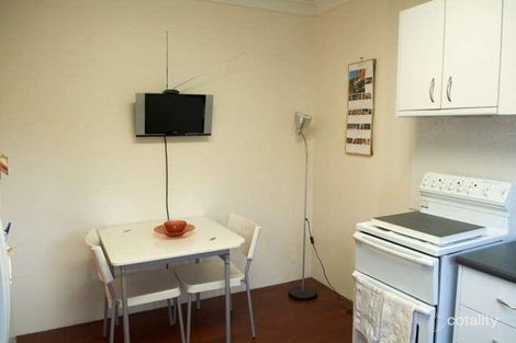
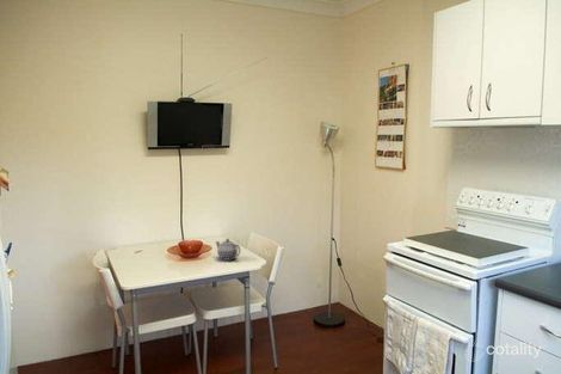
+ teapot (227, 249)
